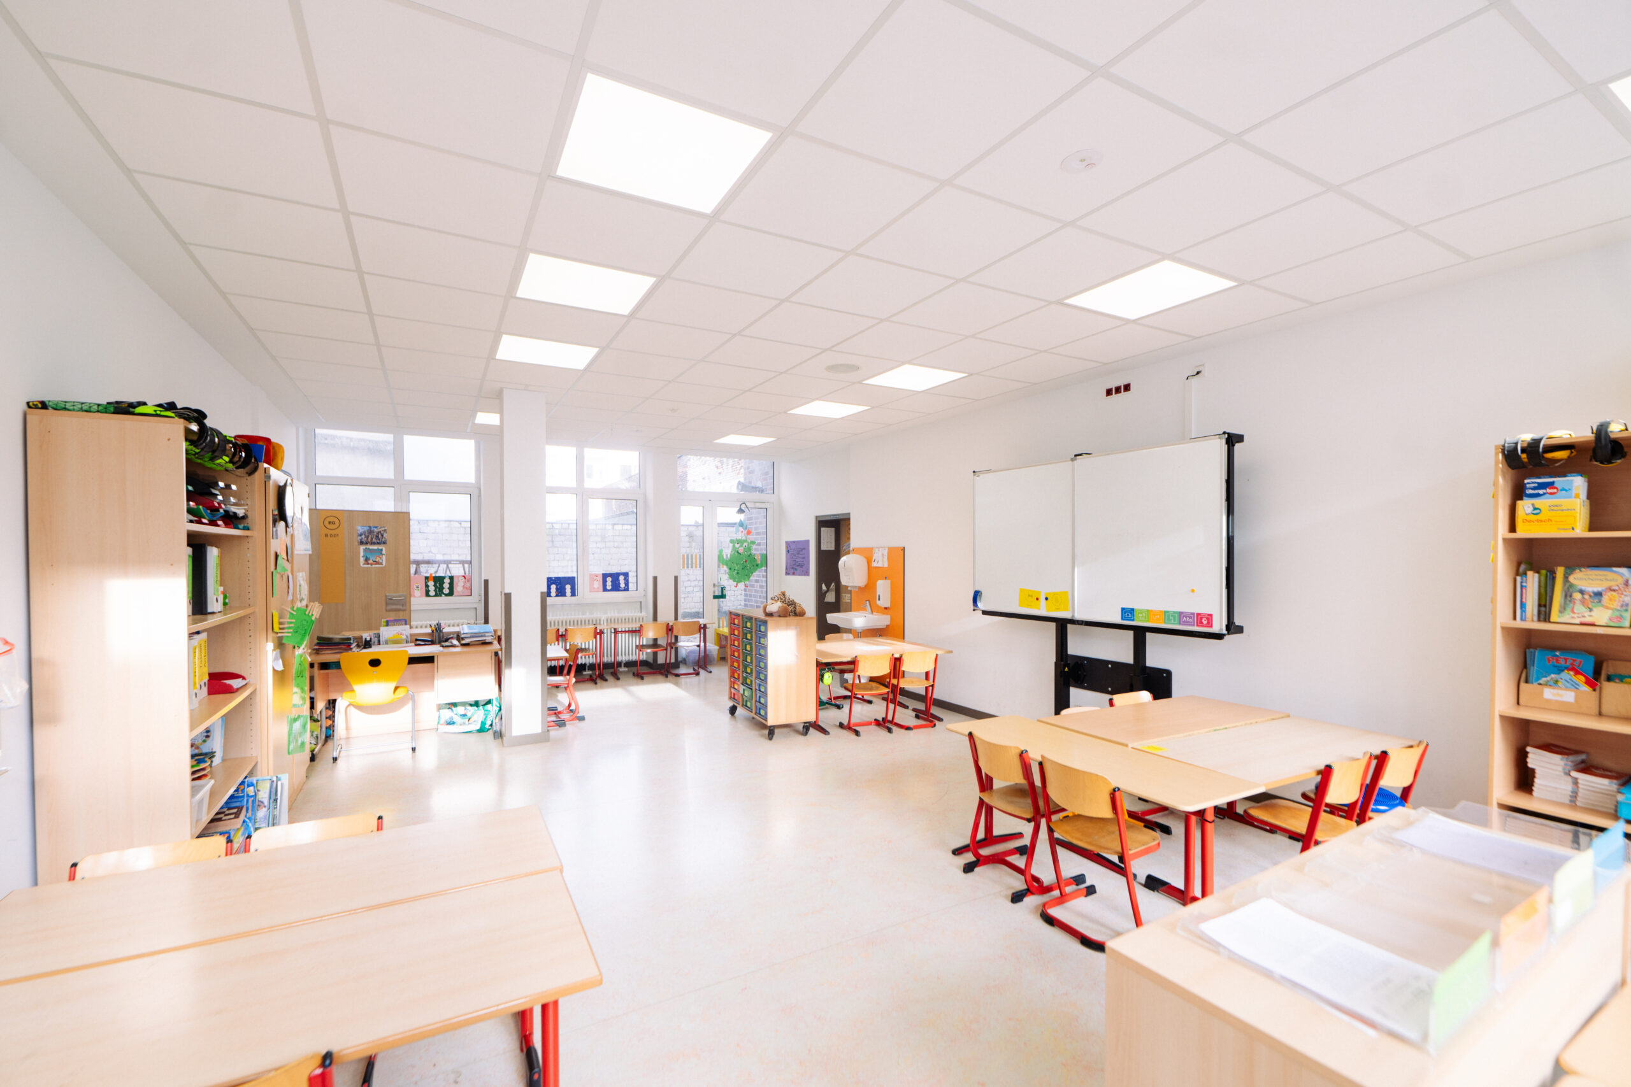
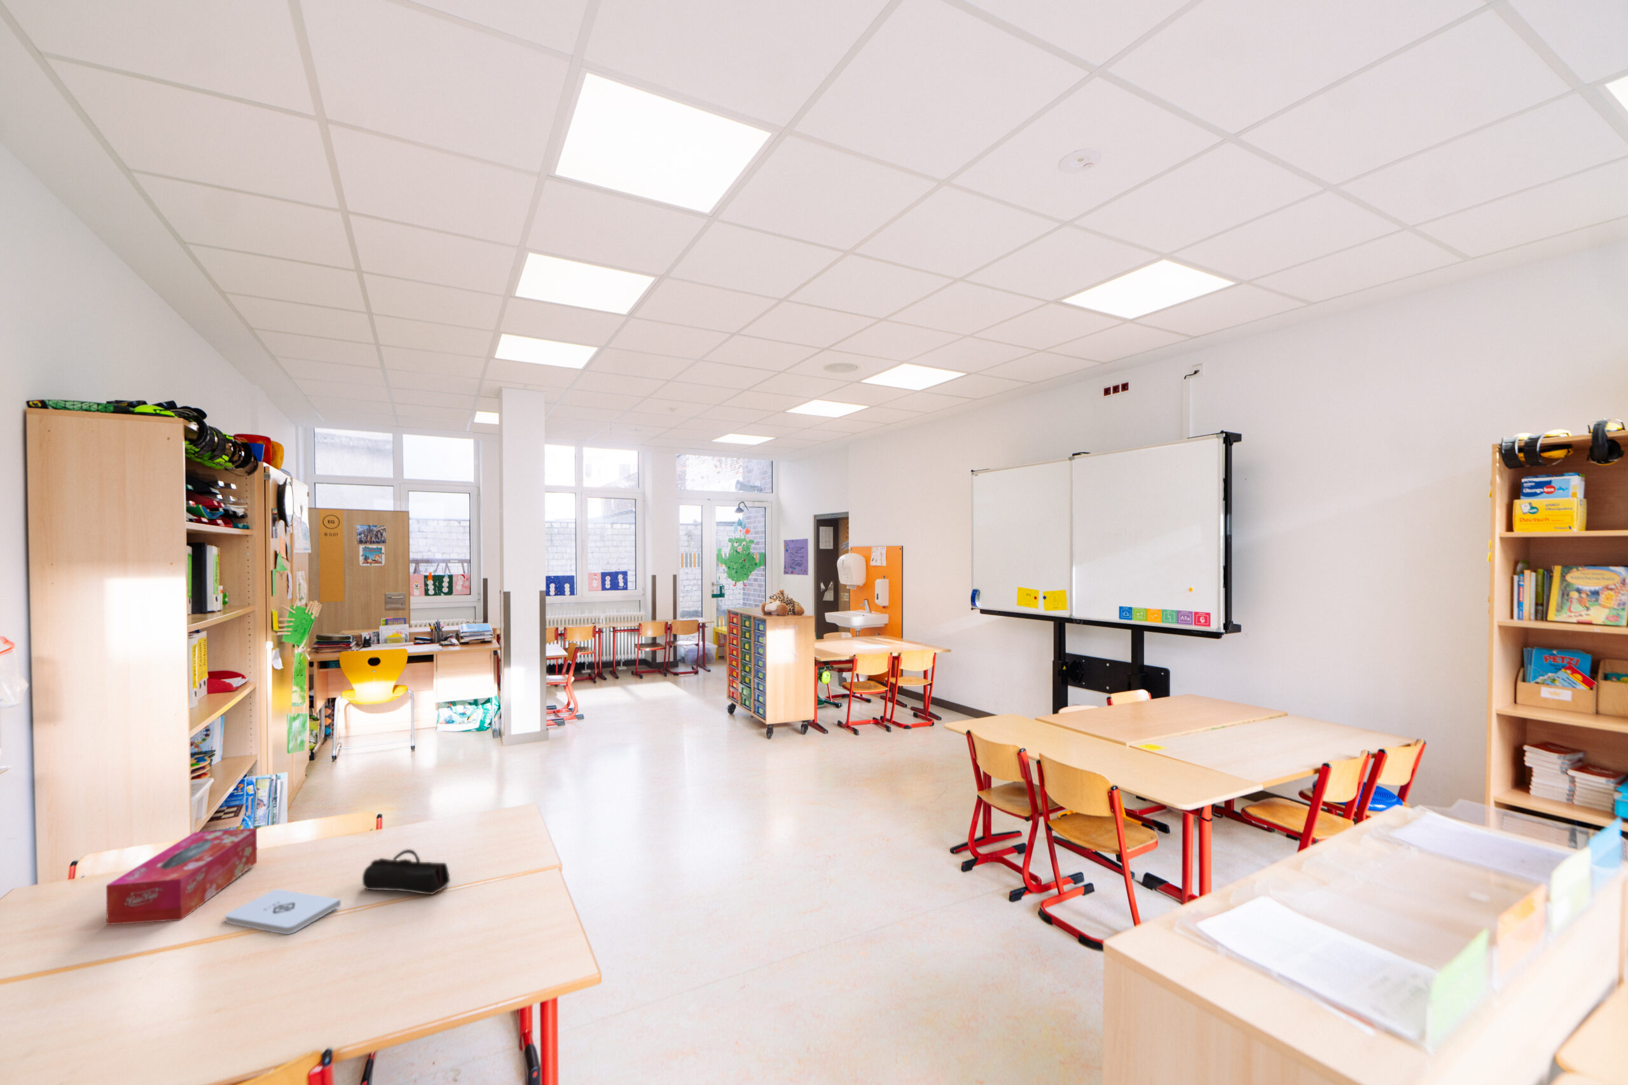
+ tissue box (188, 873)
+ notepad (282, 911)
+ pencil case (406, 868)
